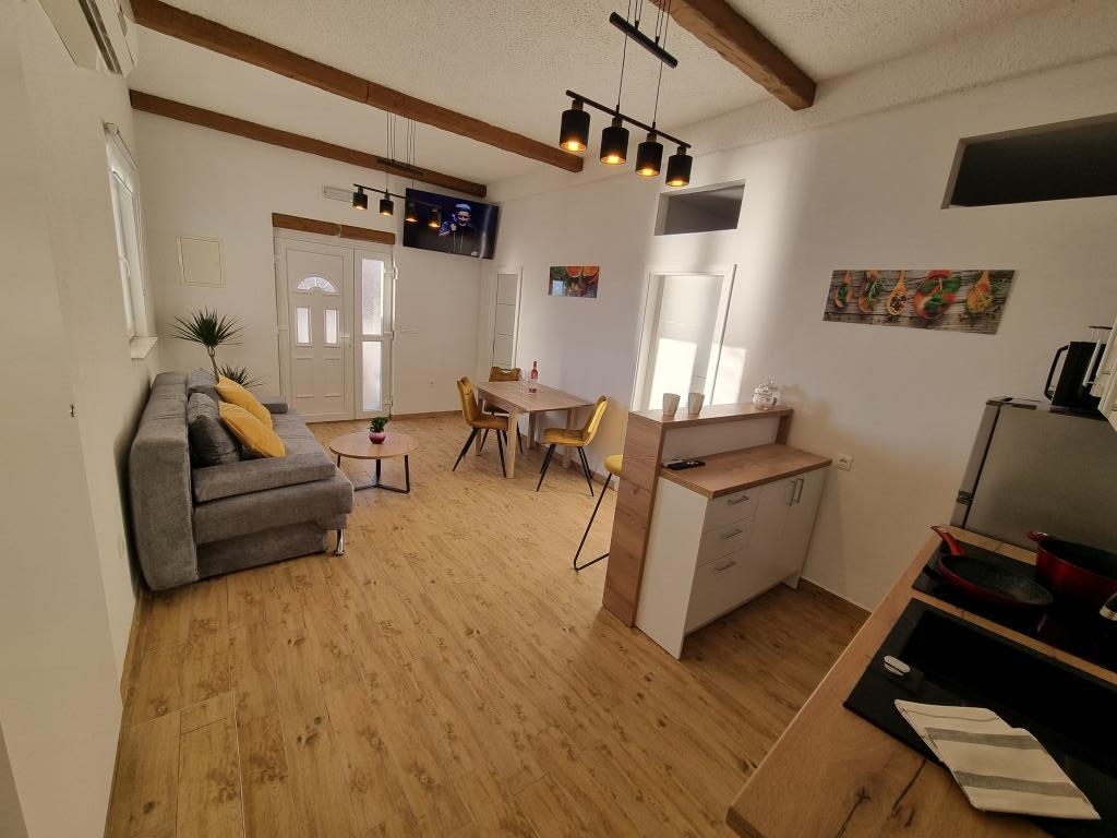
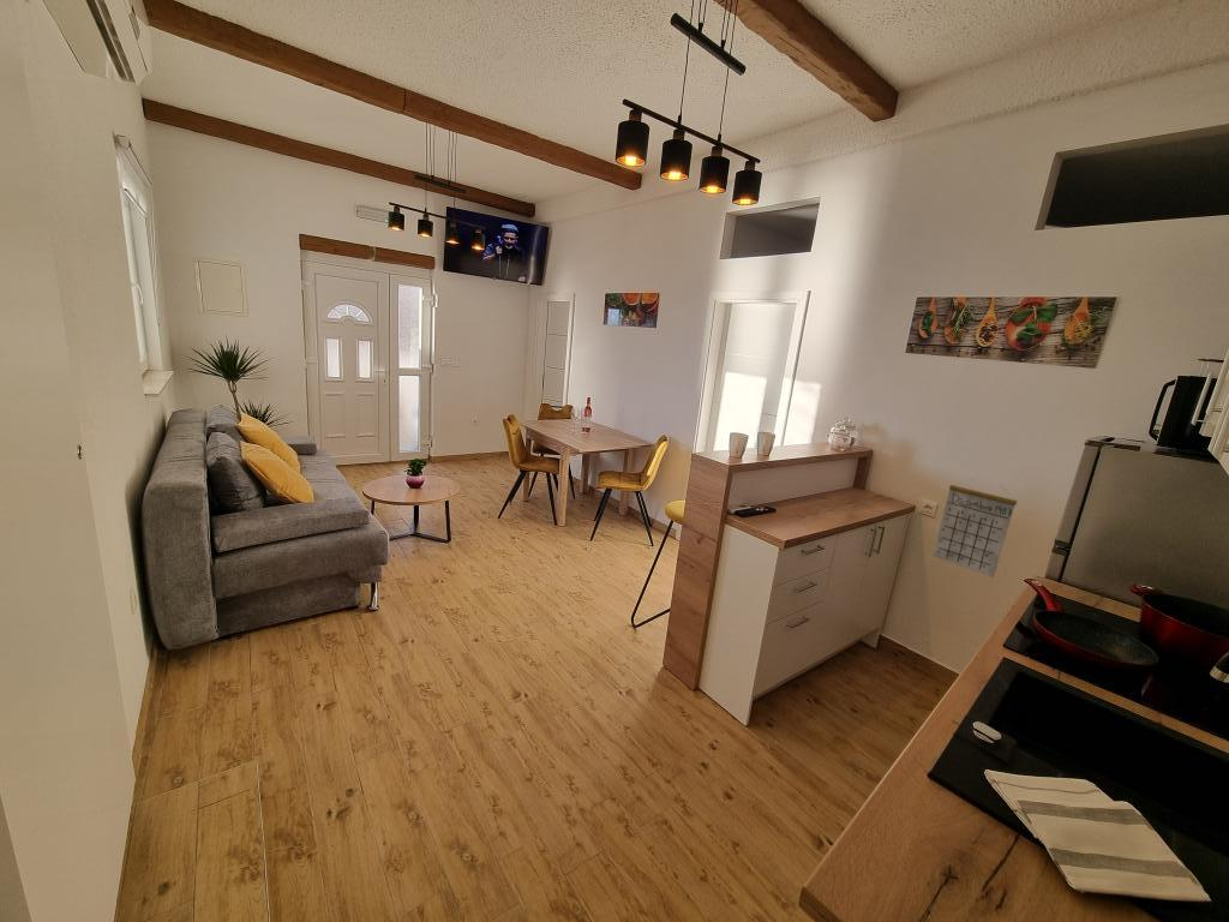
+ calendar (973, 521)
